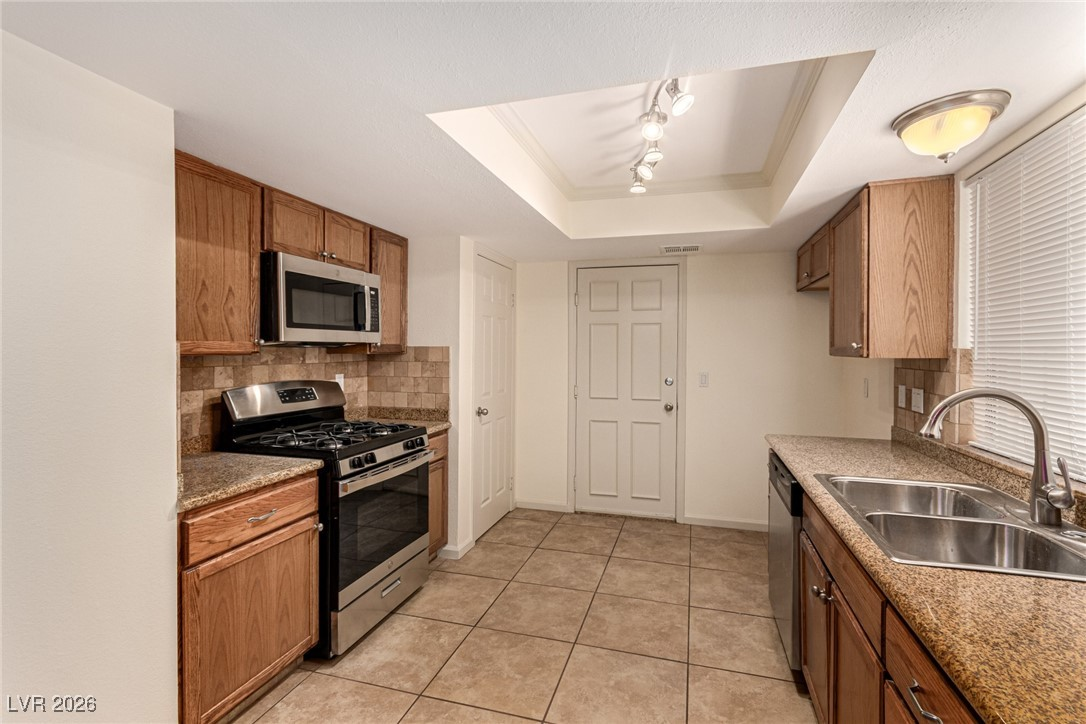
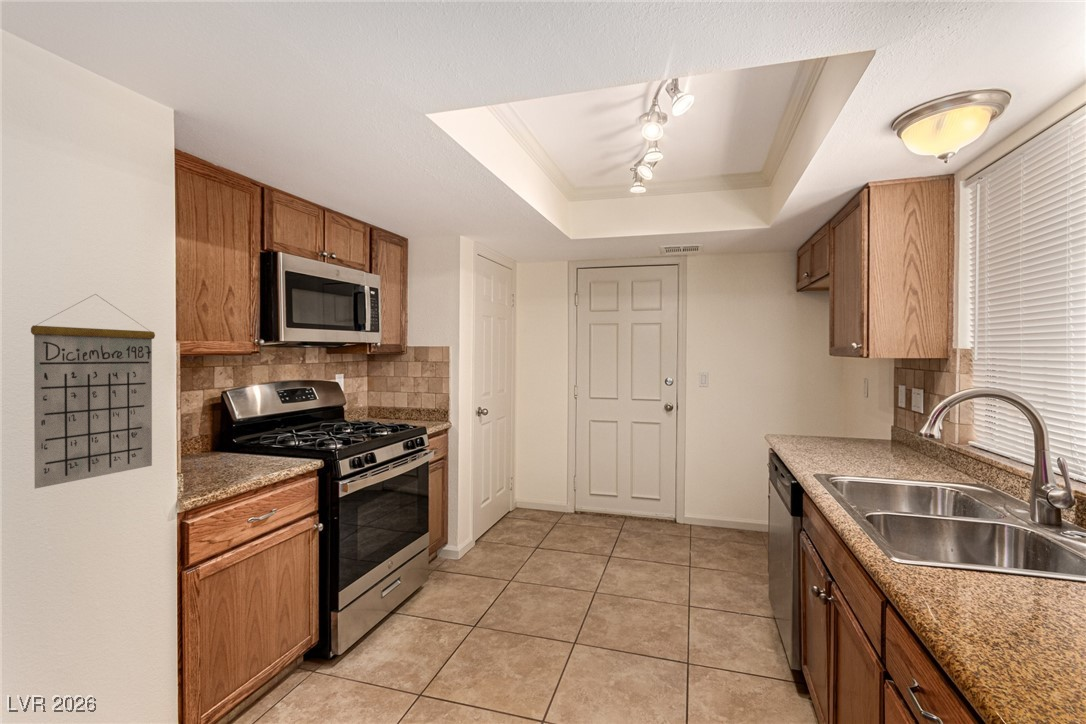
+ calendar (98, 384)
